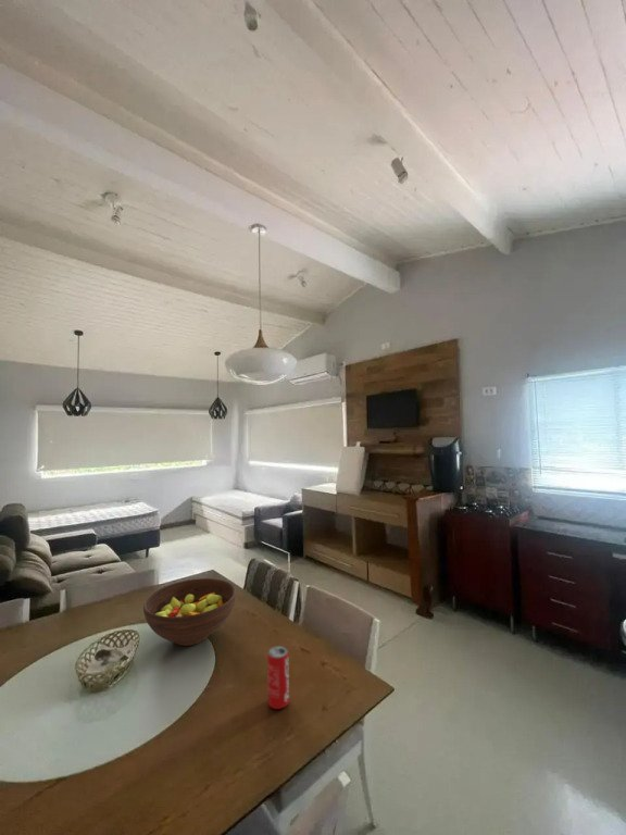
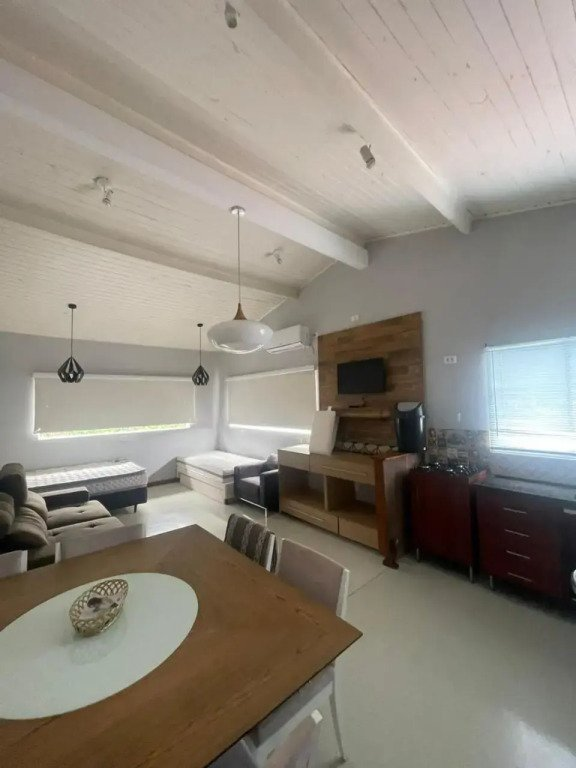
- beverage can (278, 676)
- fruit bowl (191, 615)
